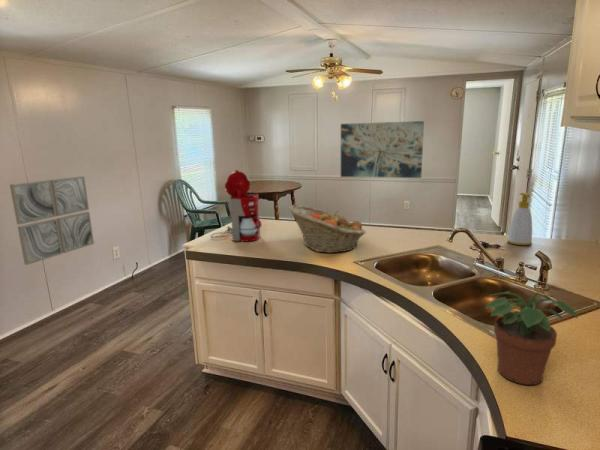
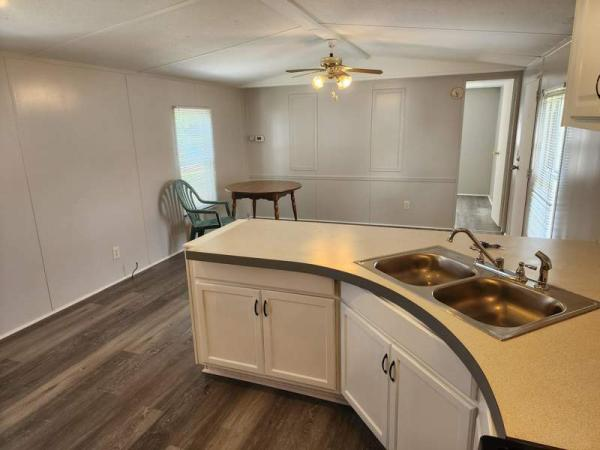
- potted plant (523, 335)
- wall art (56, 218)
- soap bottle (522, 218)
- wall art (380, 150)
- coffee maker (232, 203)
- fruit basket (326, 225)
